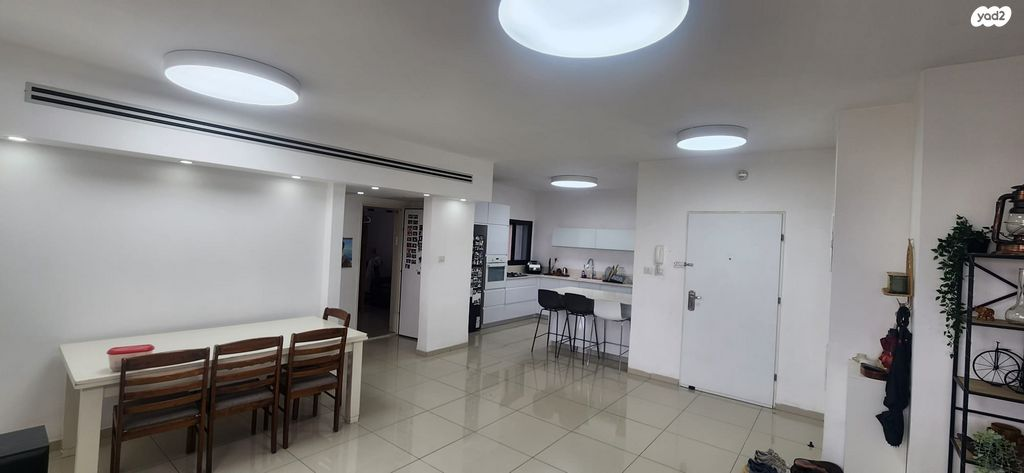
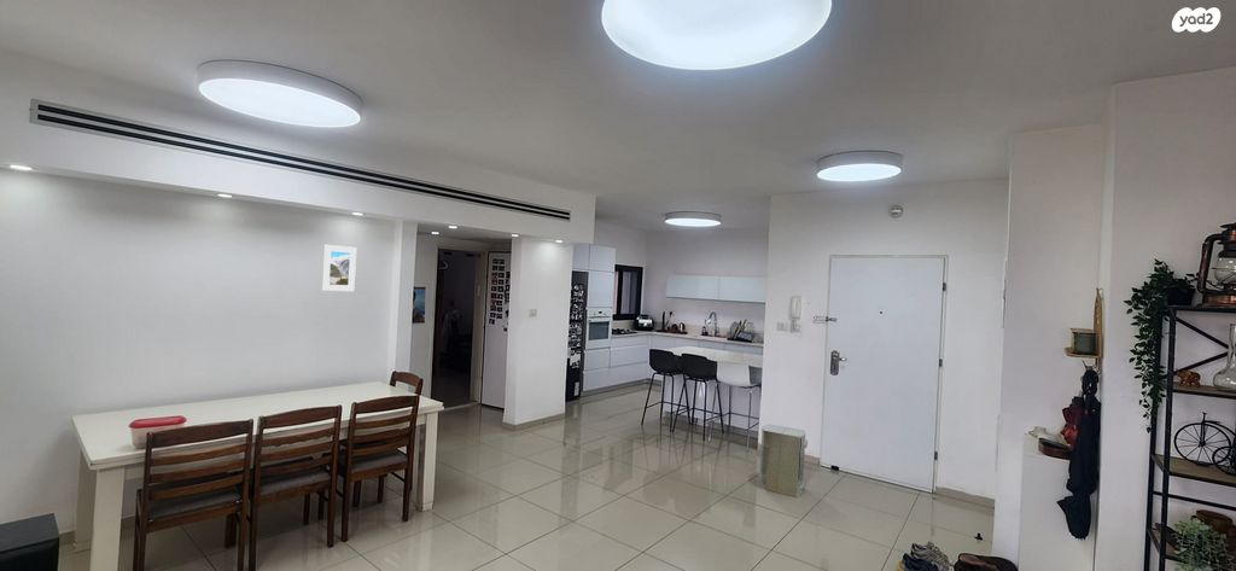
+ air purifier (782, 459)
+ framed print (339, 268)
